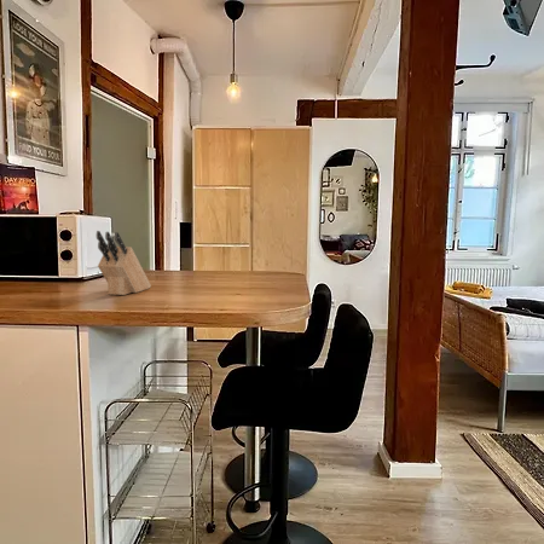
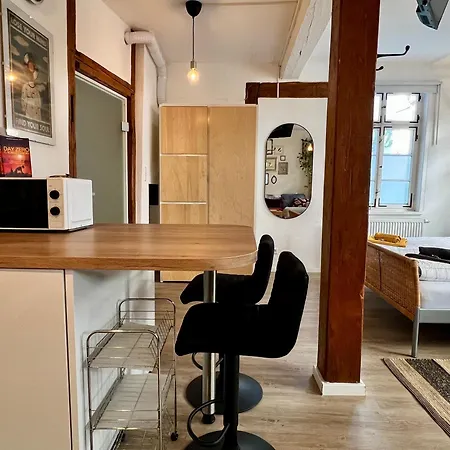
- knife block (123, 261)
